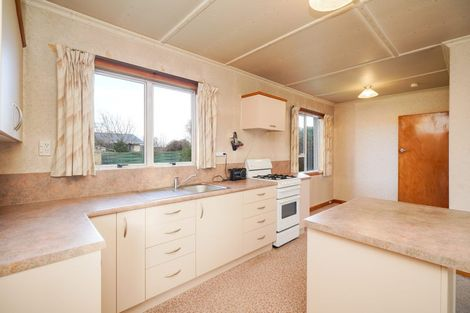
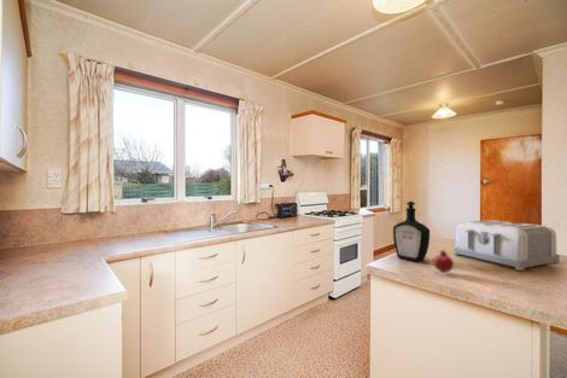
+ toaster (501, 240)
+ bottle (410, 229)
+ fruit (443, 261)
